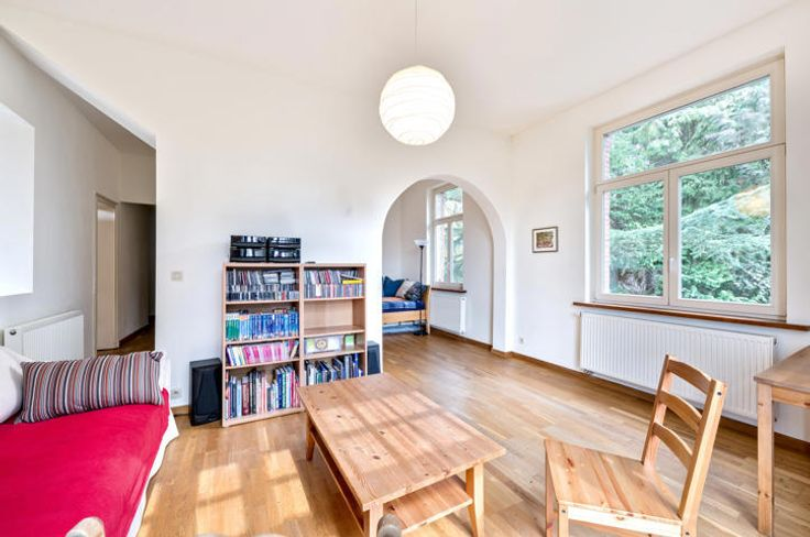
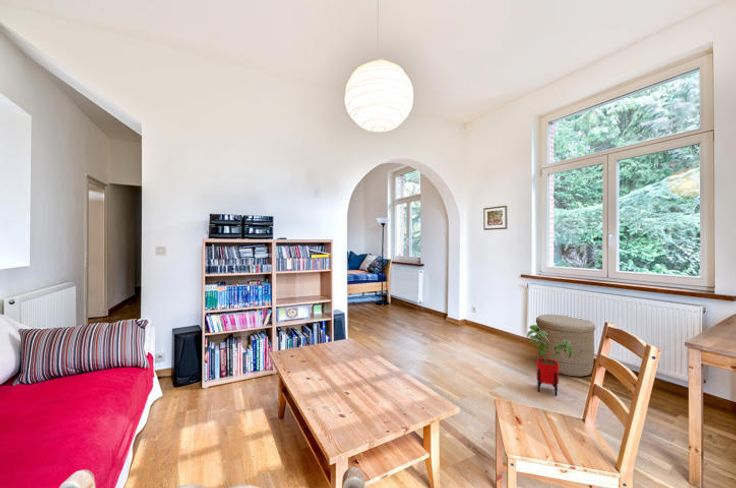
+ house plant (544, 357)
+ basket (564, 343)
